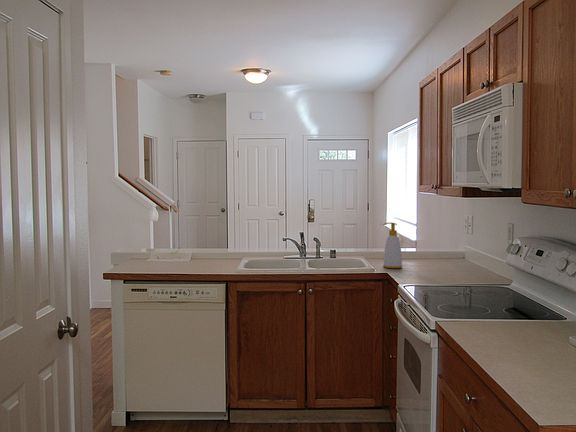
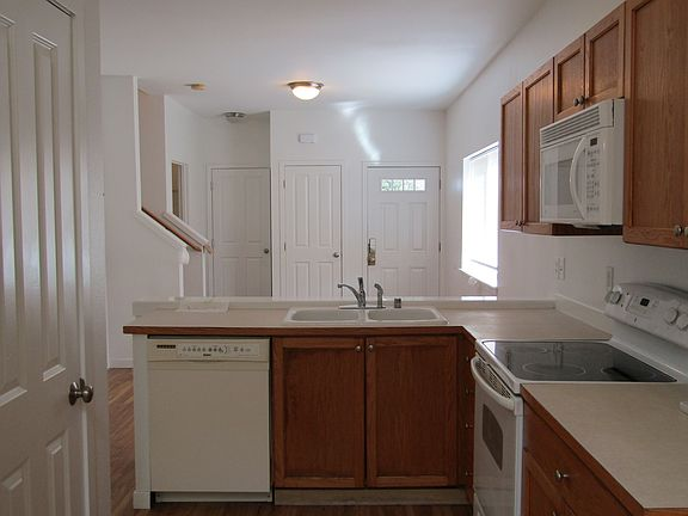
- soap bottle (392, 244)
